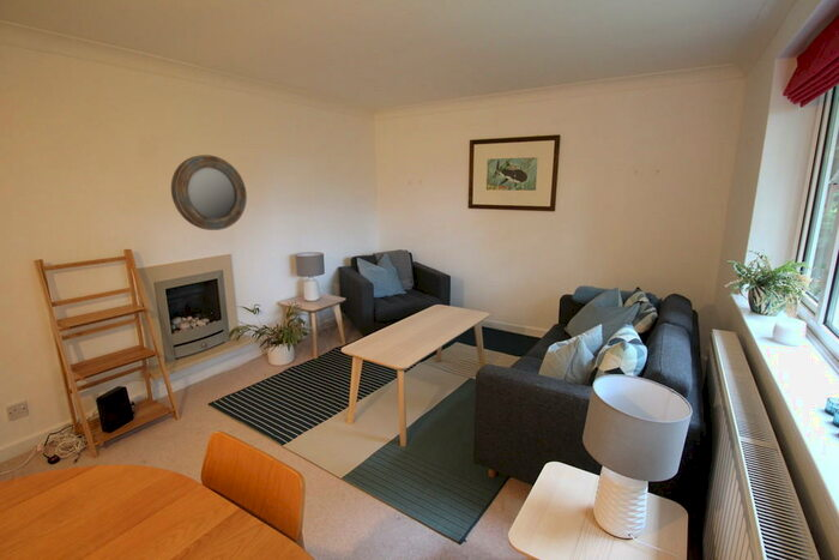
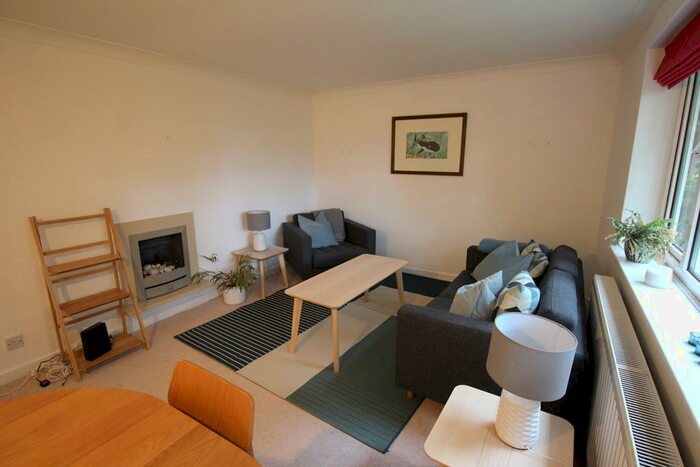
- home mirror (211, 193)
